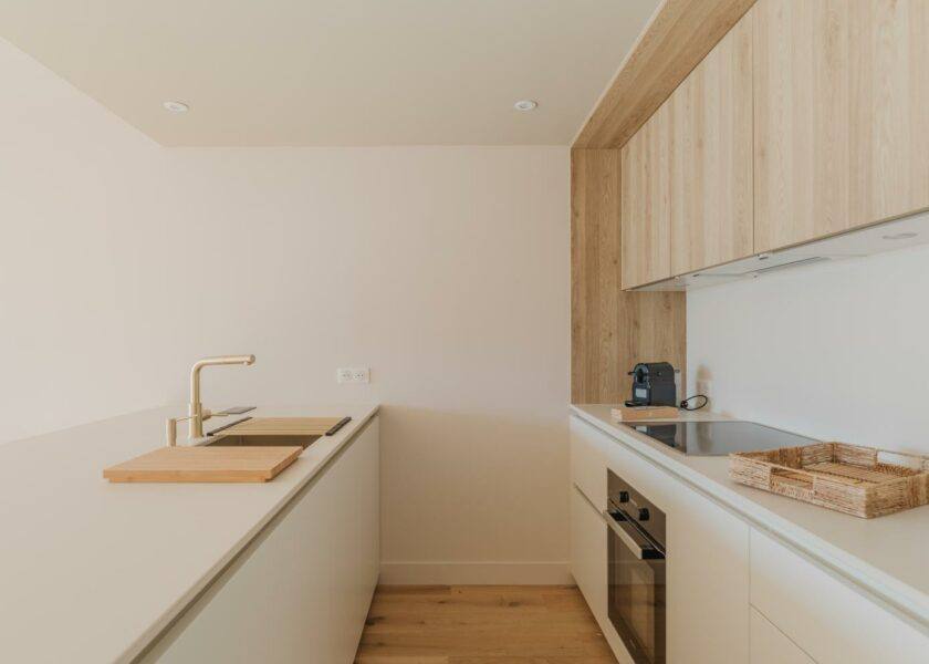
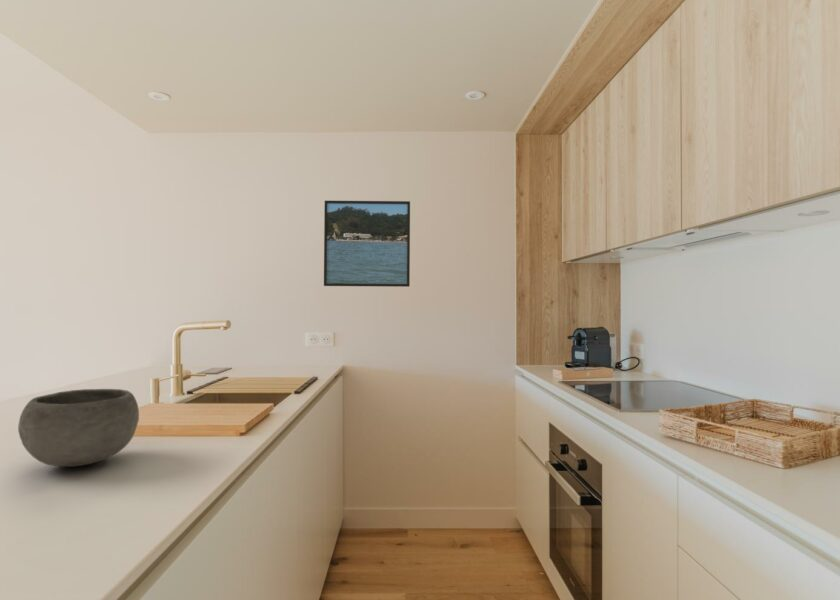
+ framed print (367, 243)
+ bowl (82, 429)
